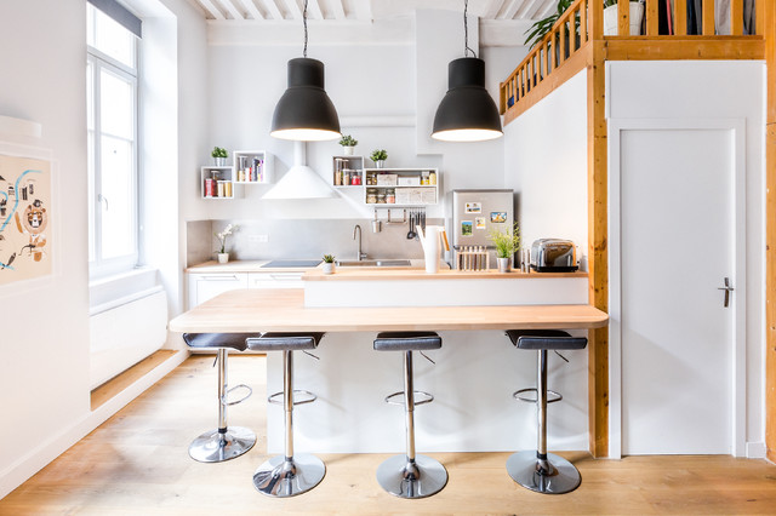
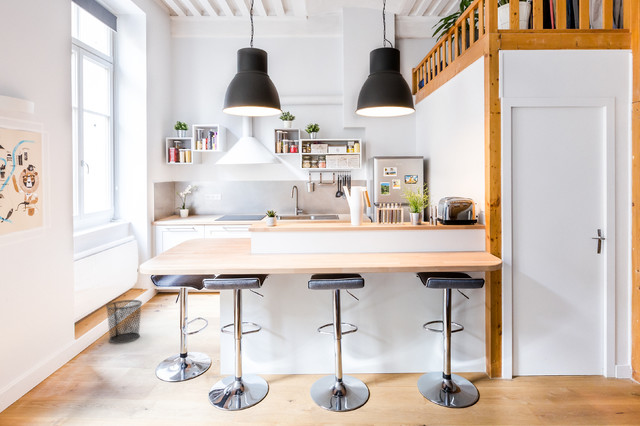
+ waste bin (123, 320)
